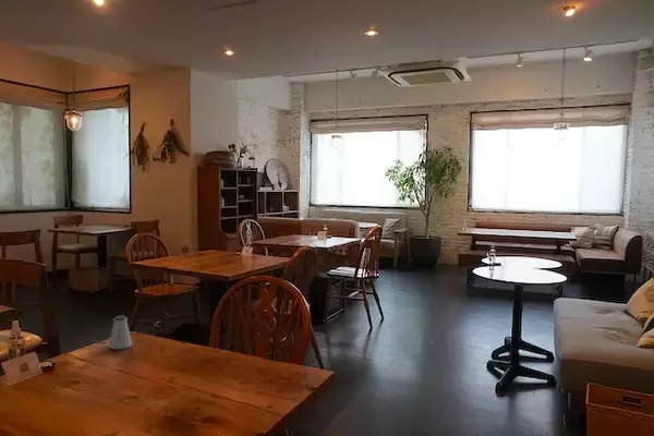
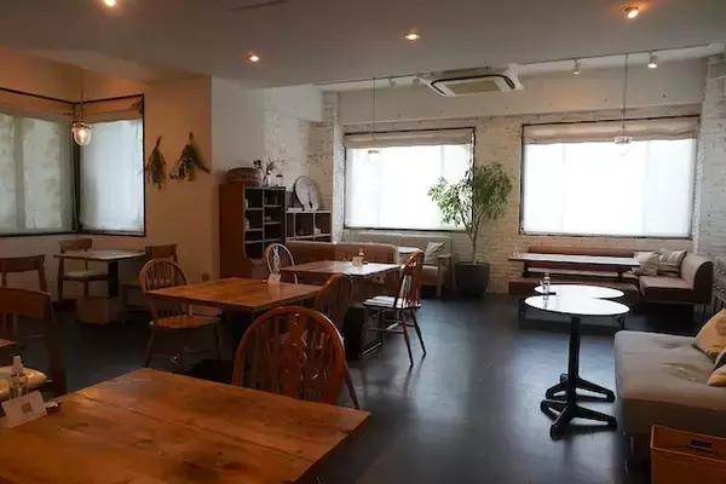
- saltshaker (120, 330)
